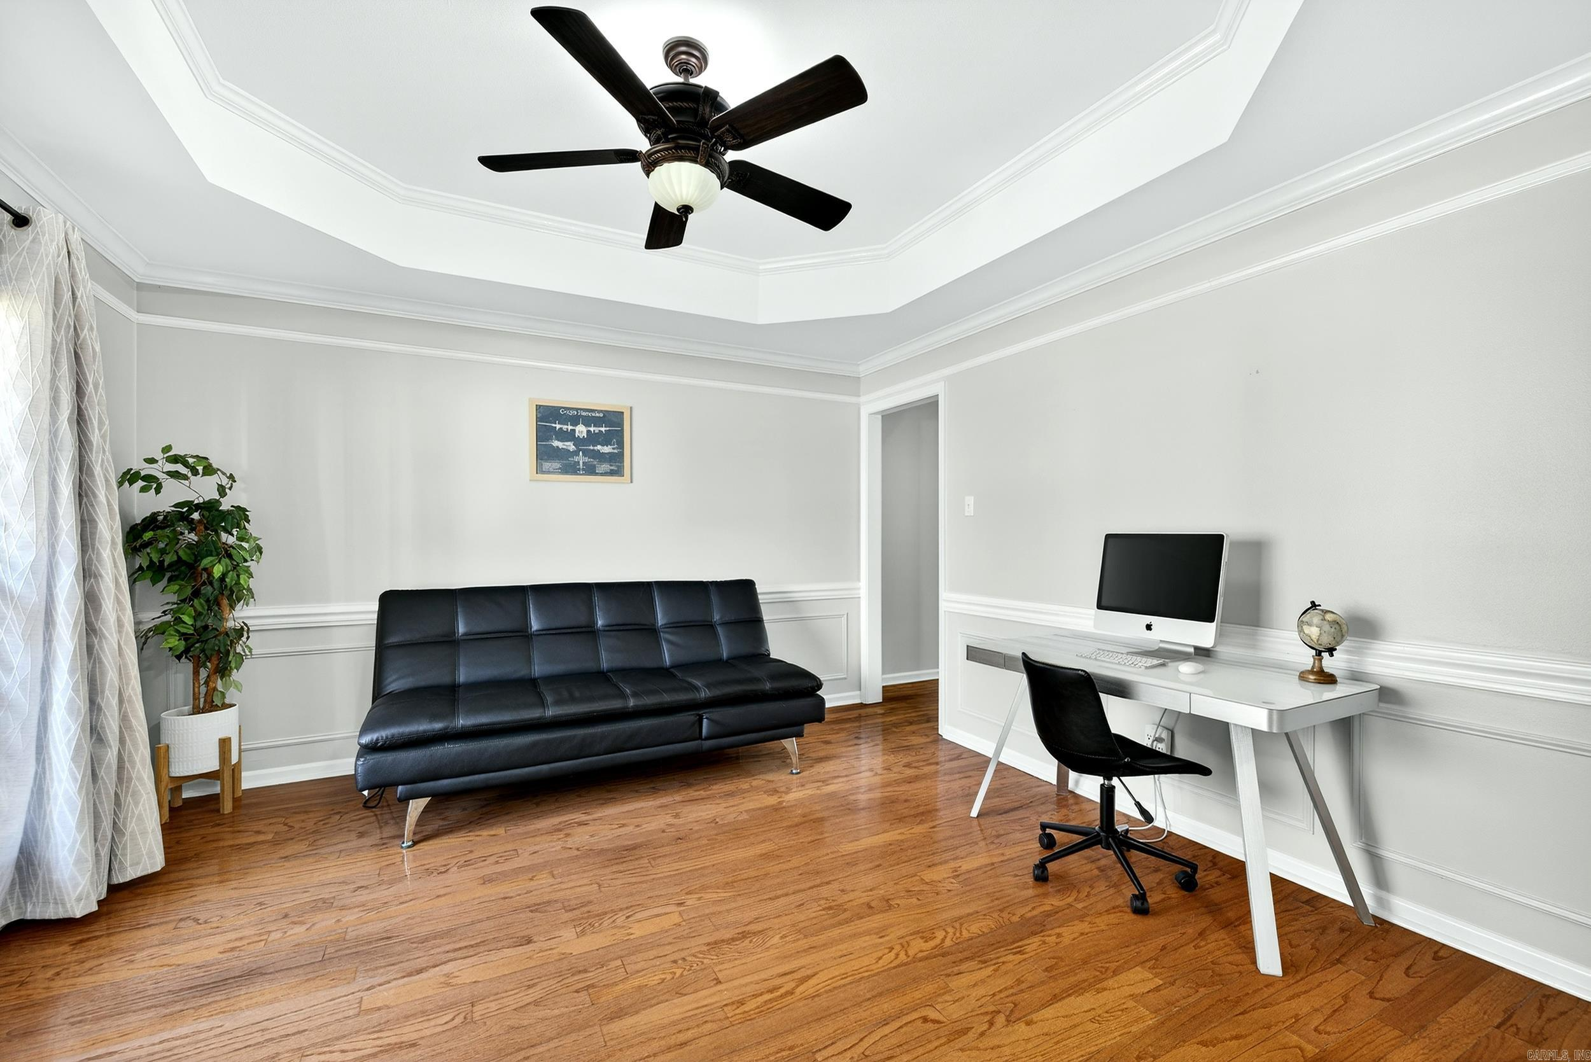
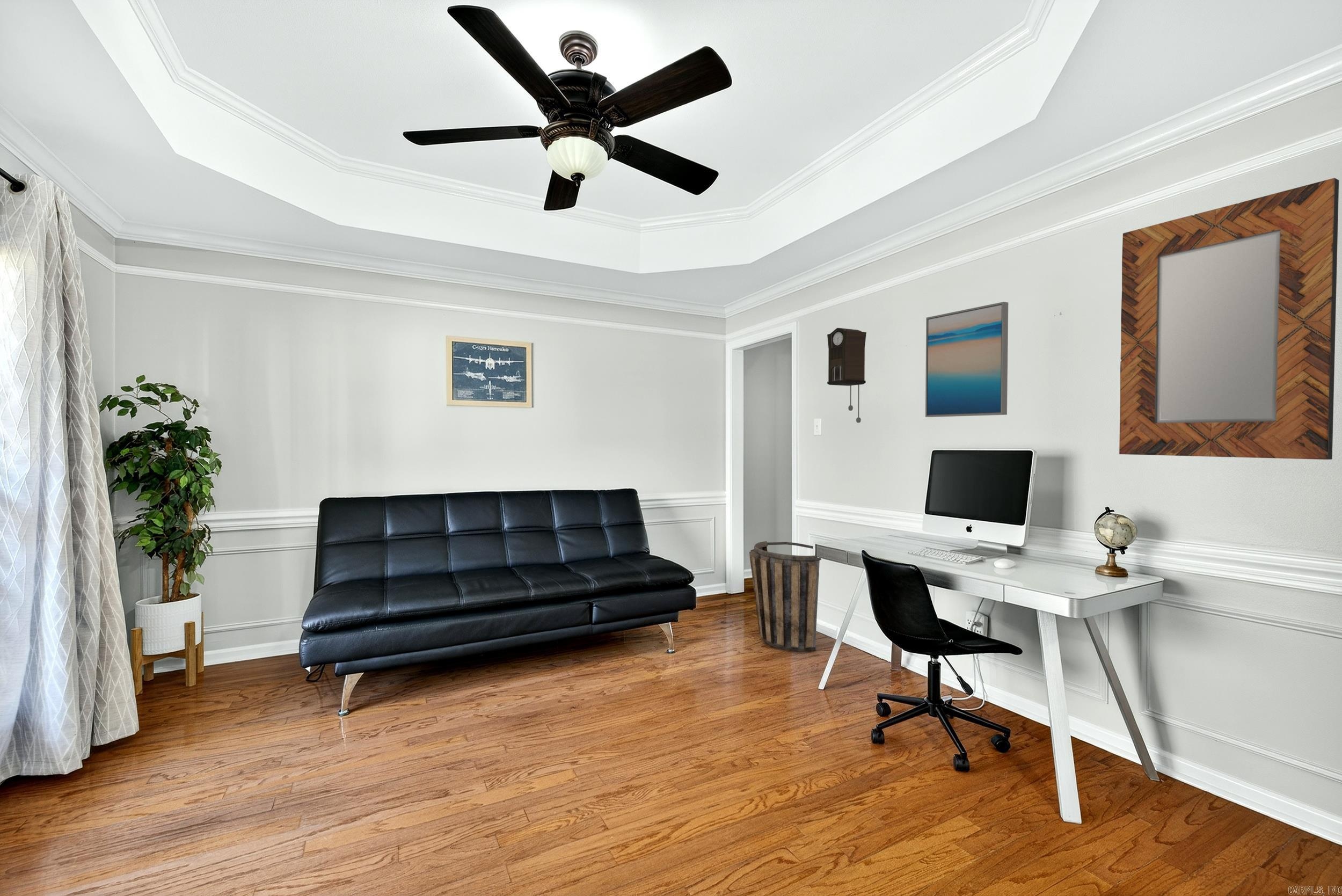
+ home mirror (1215, 333)
+ wall art (964, 363)
+ pendulum clock (846, 376)
+ basket (785, 592)
